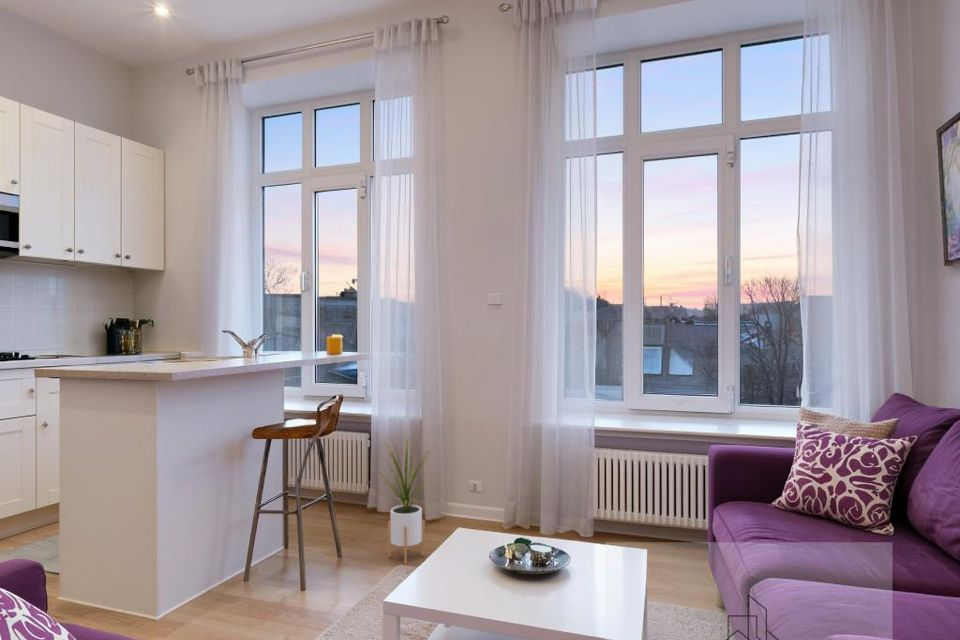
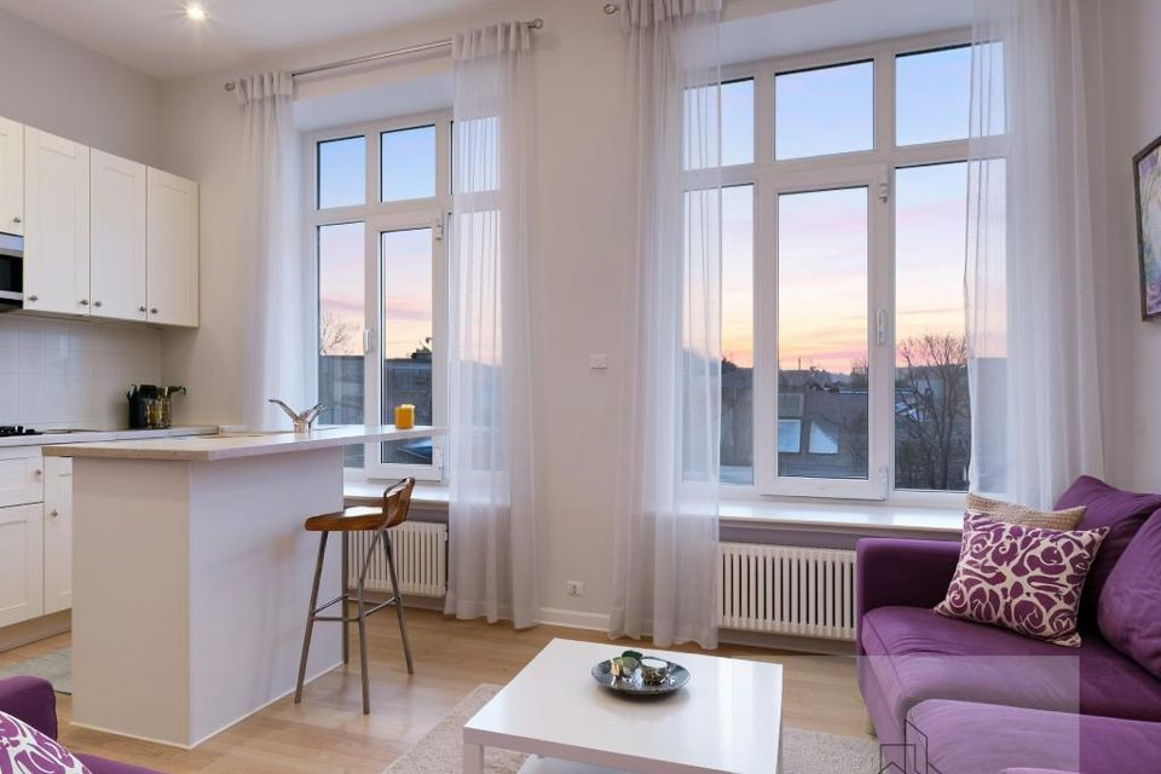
- house plant (407, 494)
